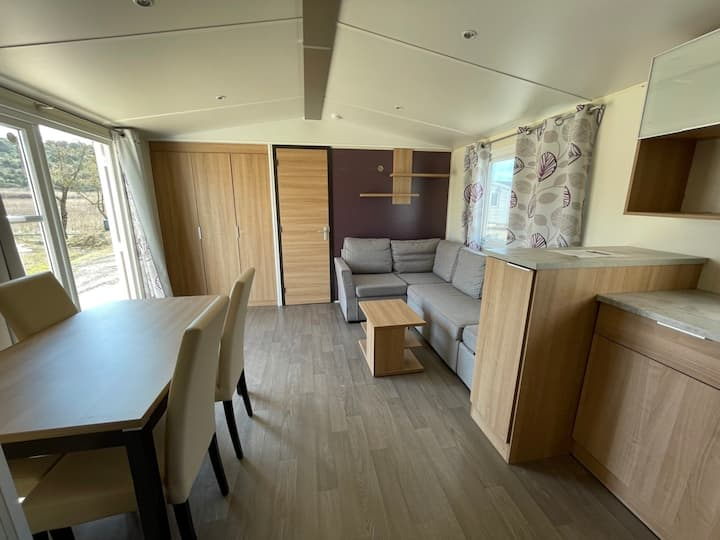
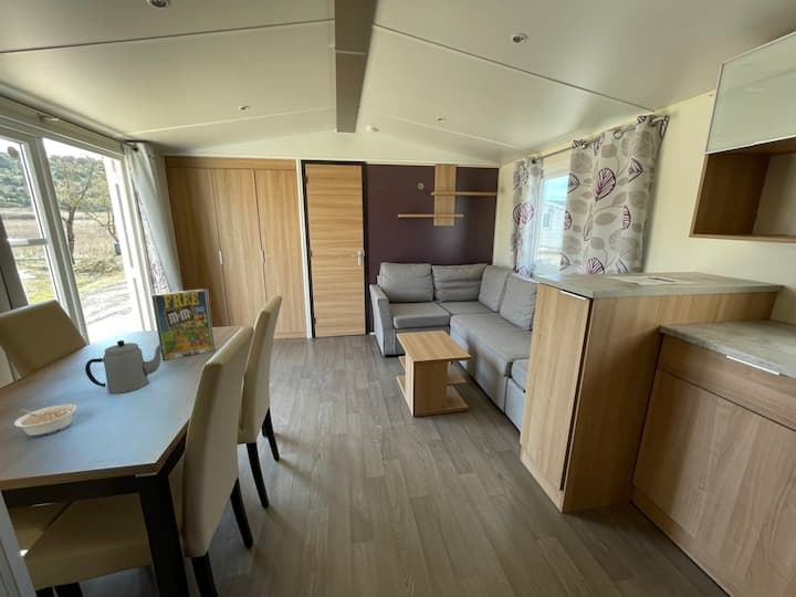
+ cereal box (185, 323)
+ legume (45, 420)
+ teapot (127, 363)
